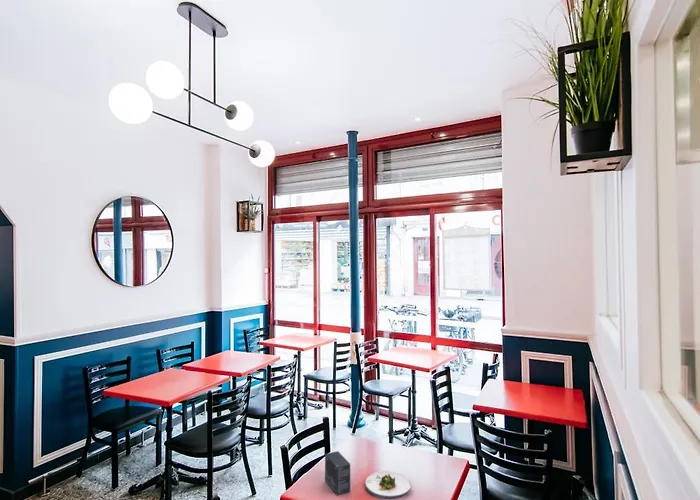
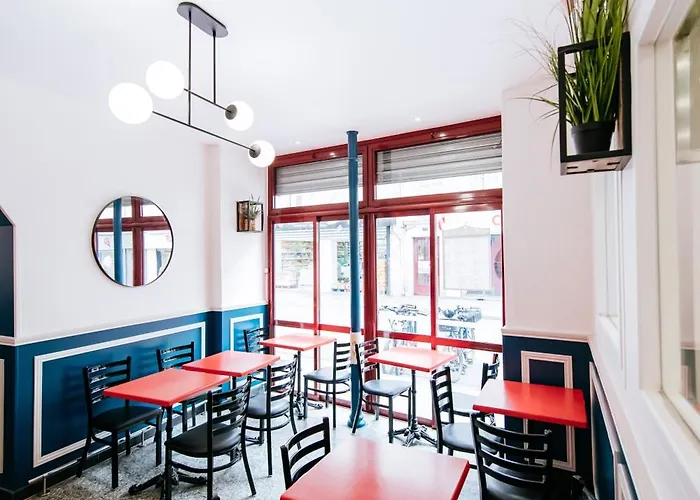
- salad plate (387, 481)
- small box (337, 472)
